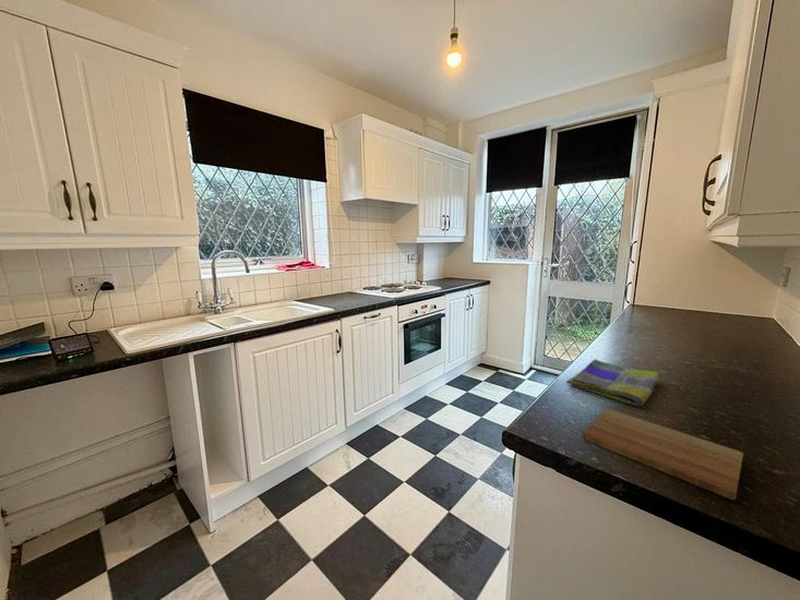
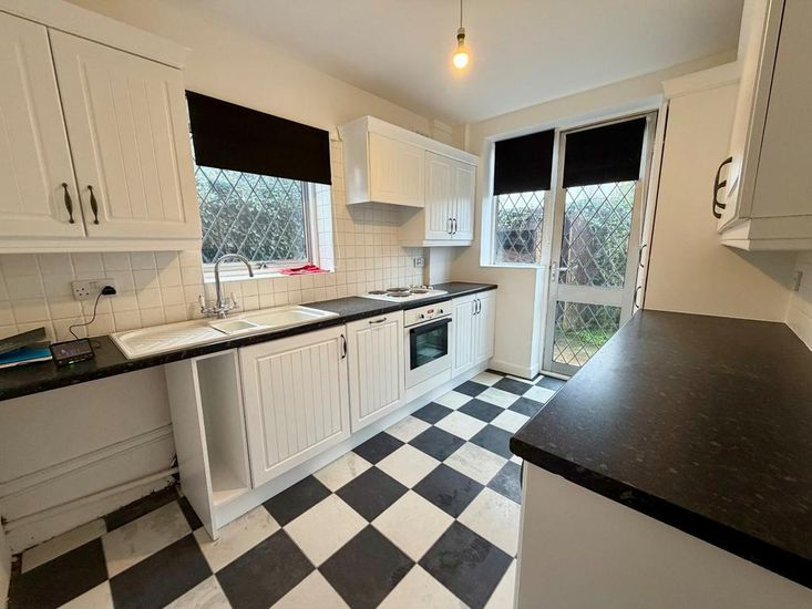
- cutting board (658, 445)
- dish towel (614, 379)
